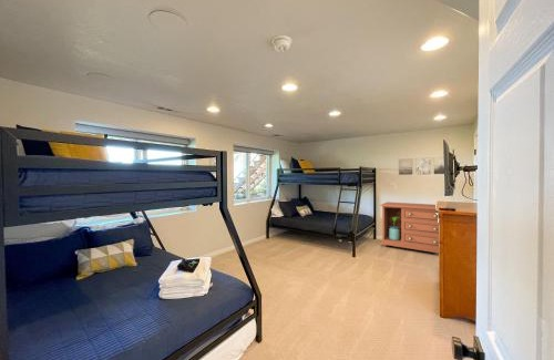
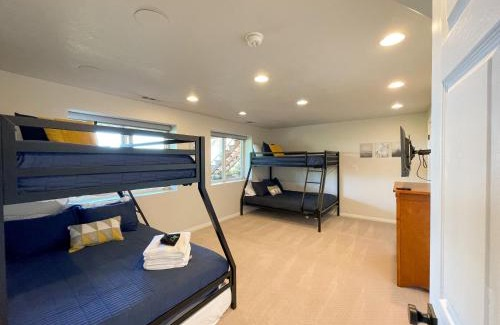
- dresser (412, 226)
